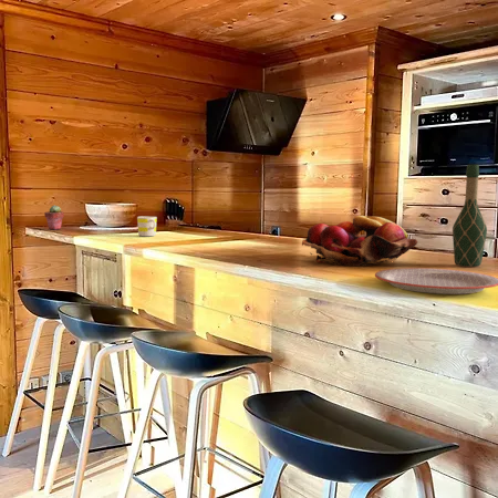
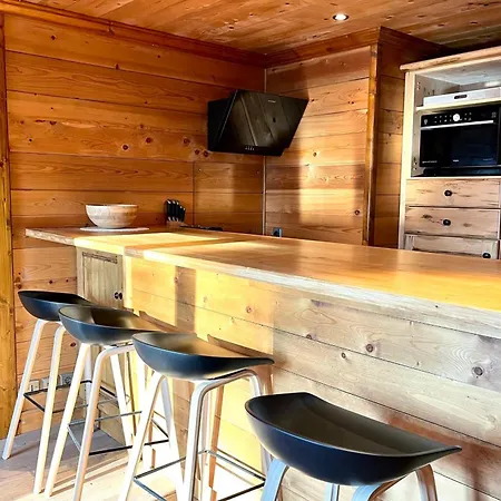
- wine bottle (469, 215)
- fruit basket (360, 238)
- plate (435, 281)
- potted succulent (54, 217)
- mug (148, 226)
